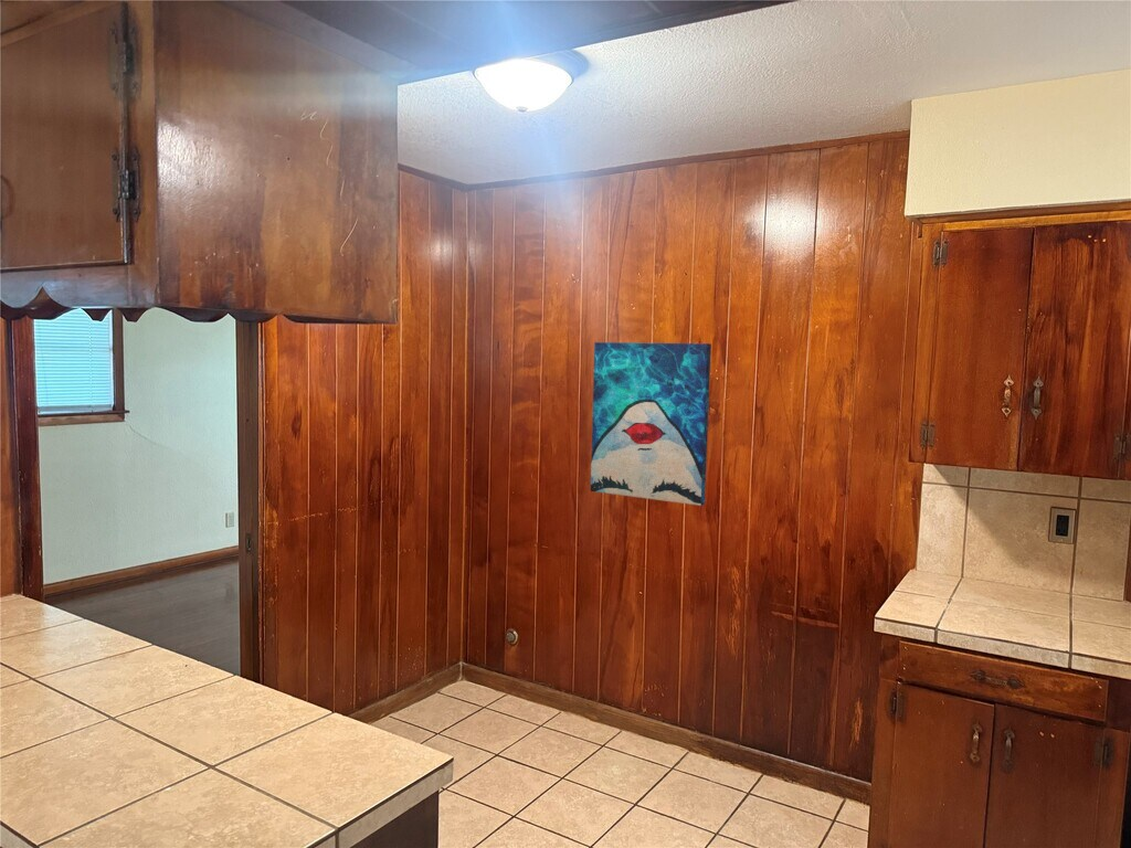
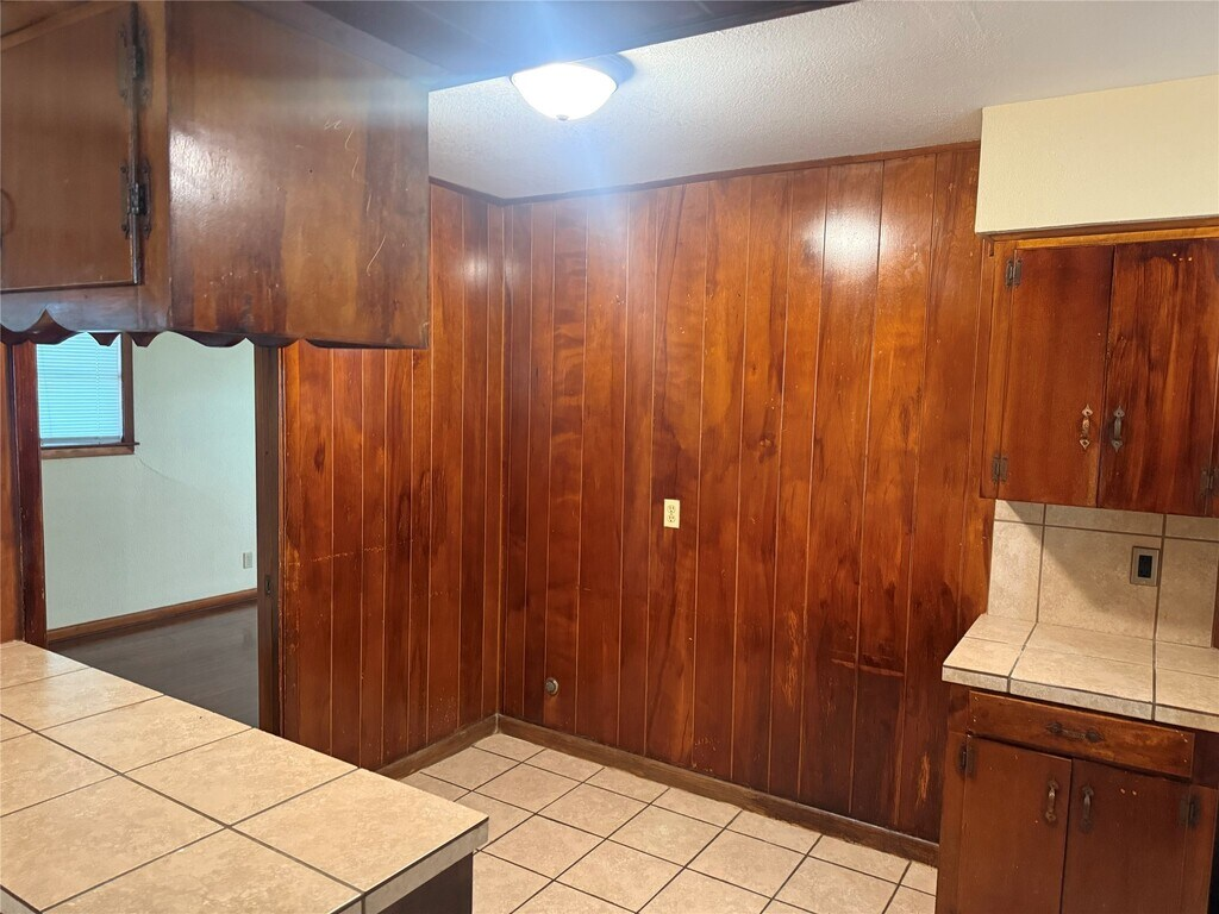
- wall art (647, 421)
